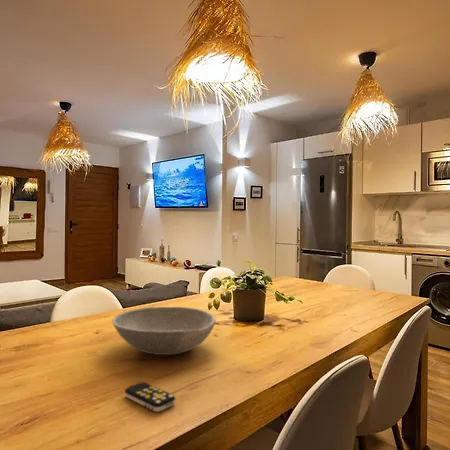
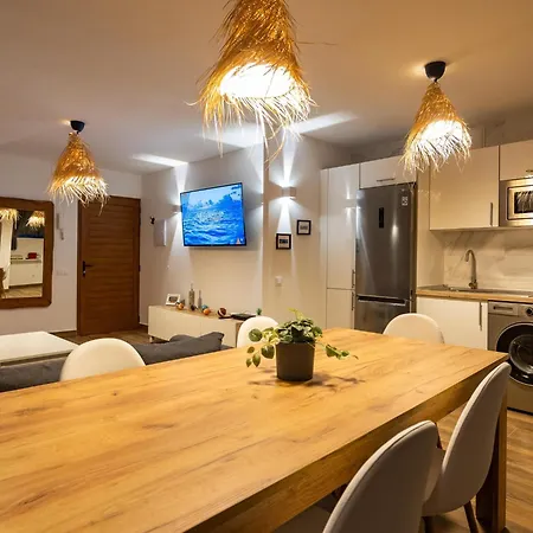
- bowl (164, 332)
- remote control (149, 395)
